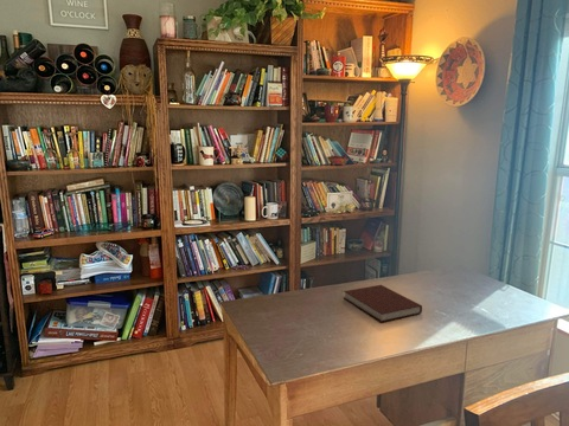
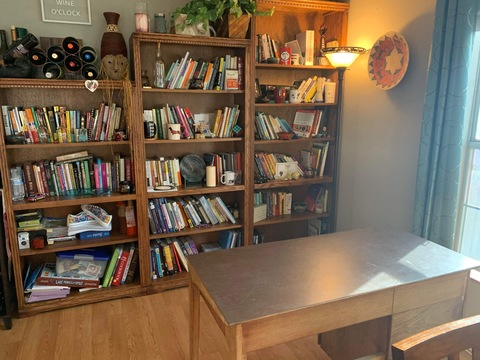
- notebook (381, 301)
